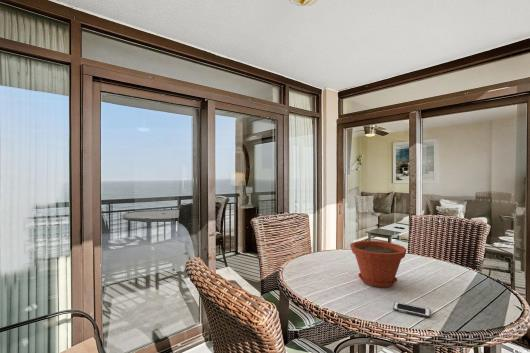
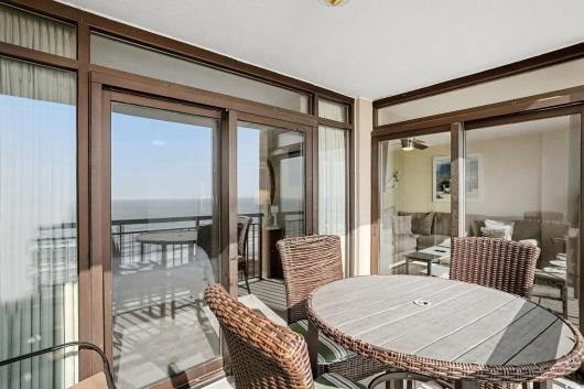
- cell phone (411, 309)
- plant pot (377, 264)
